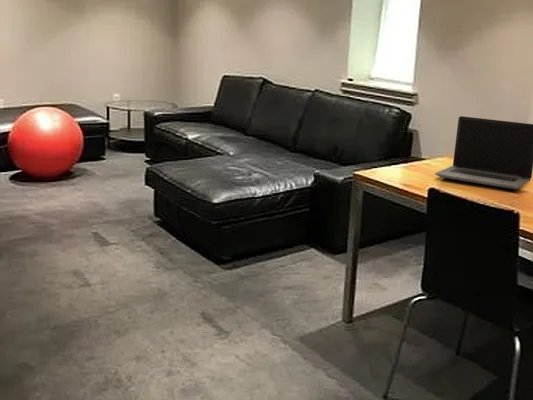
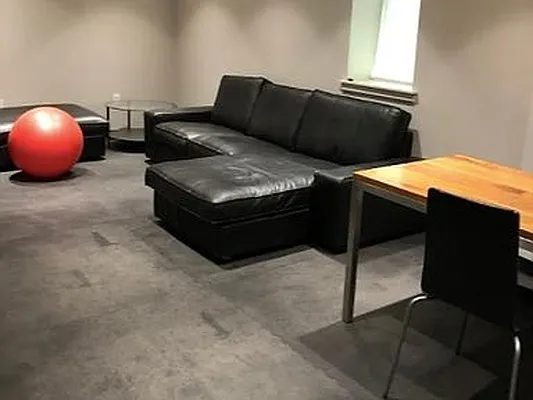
- laptop computer (486, 151)
